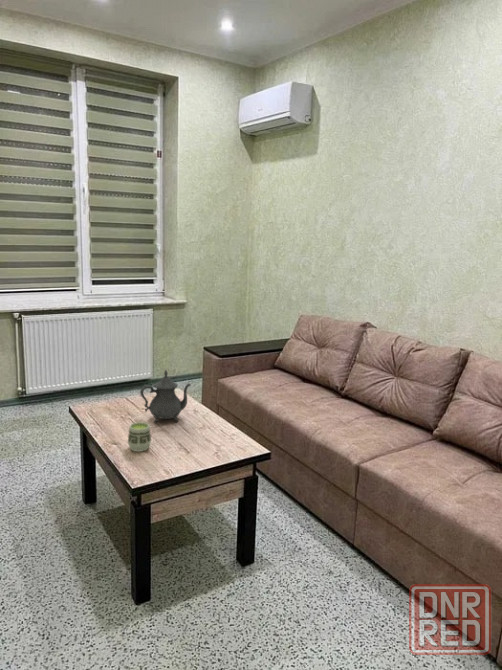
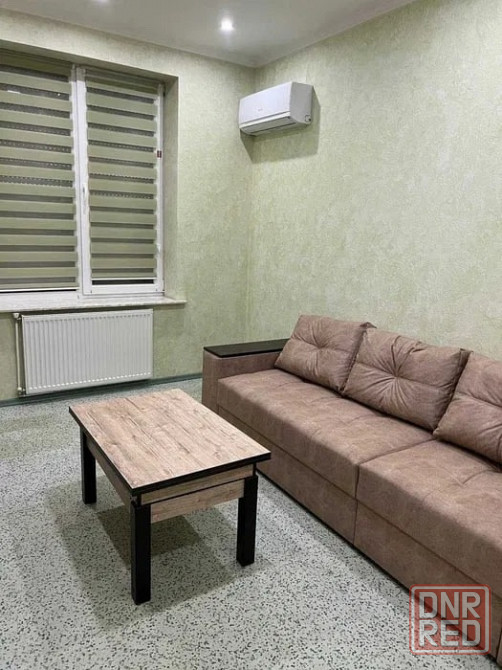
- cup (139, 436)
- teapot (165, 394)
